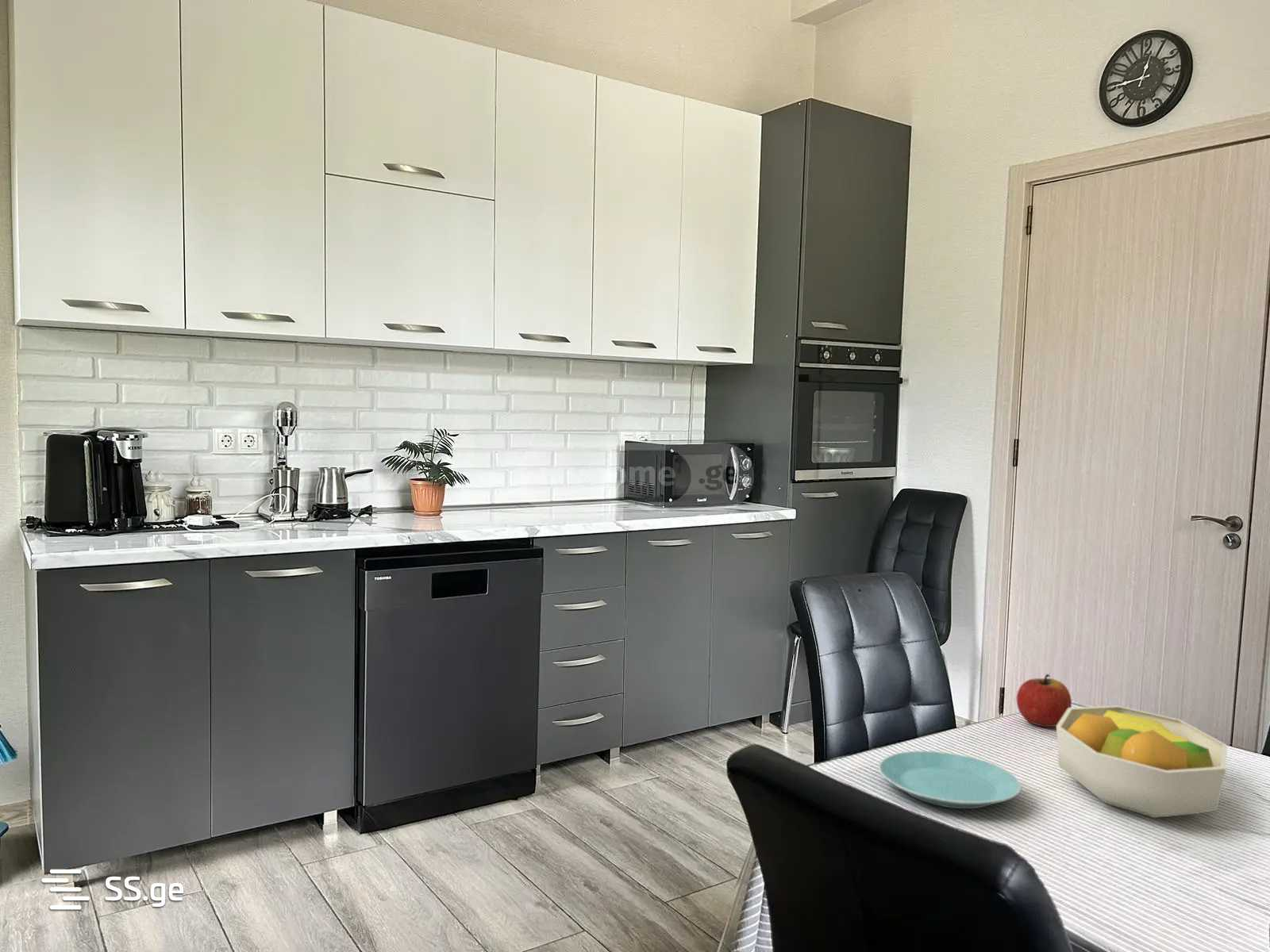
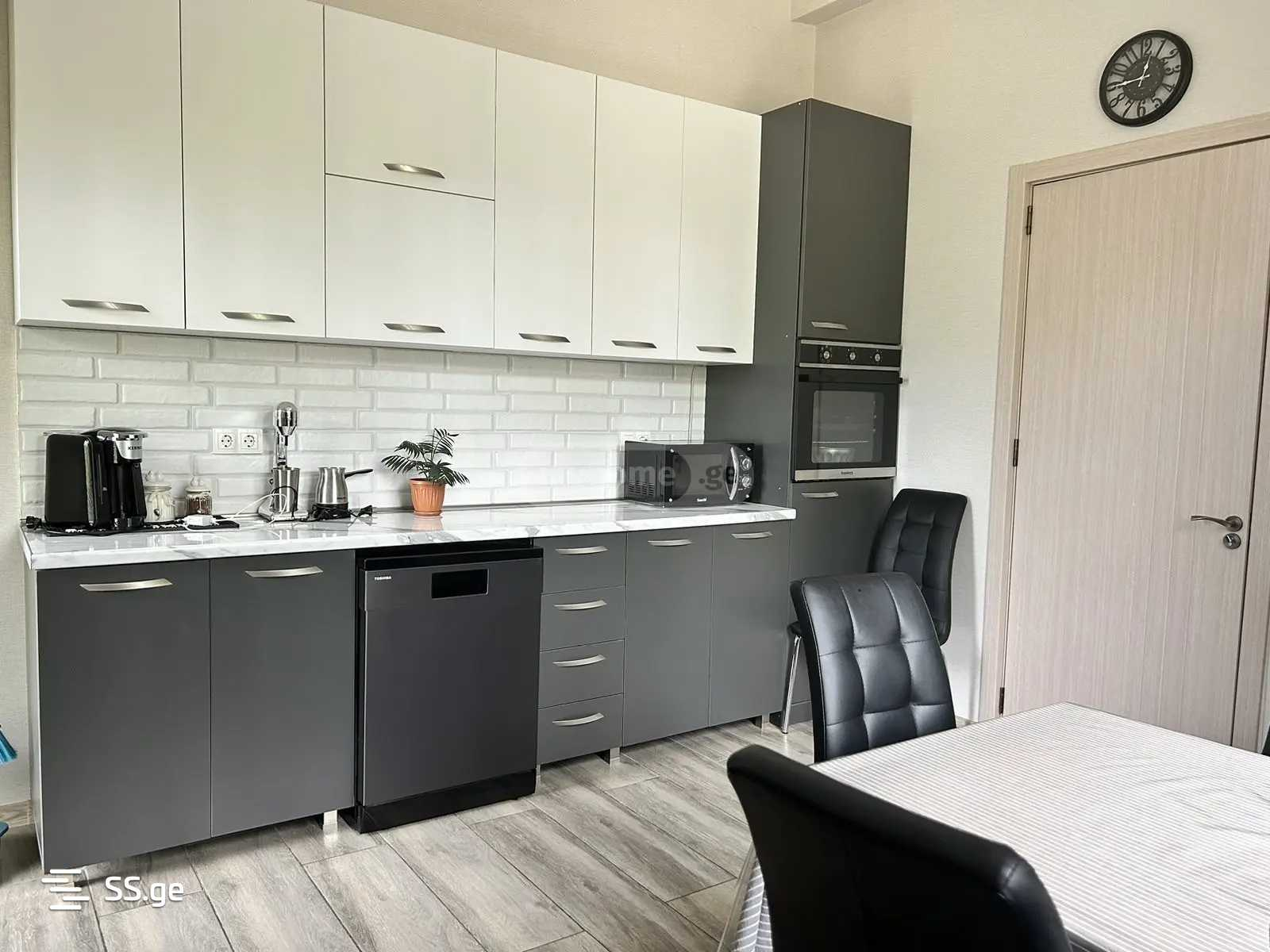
- apple (1044, 699)
- fruit bowl (1138, 750)
- plate (948, 781)
